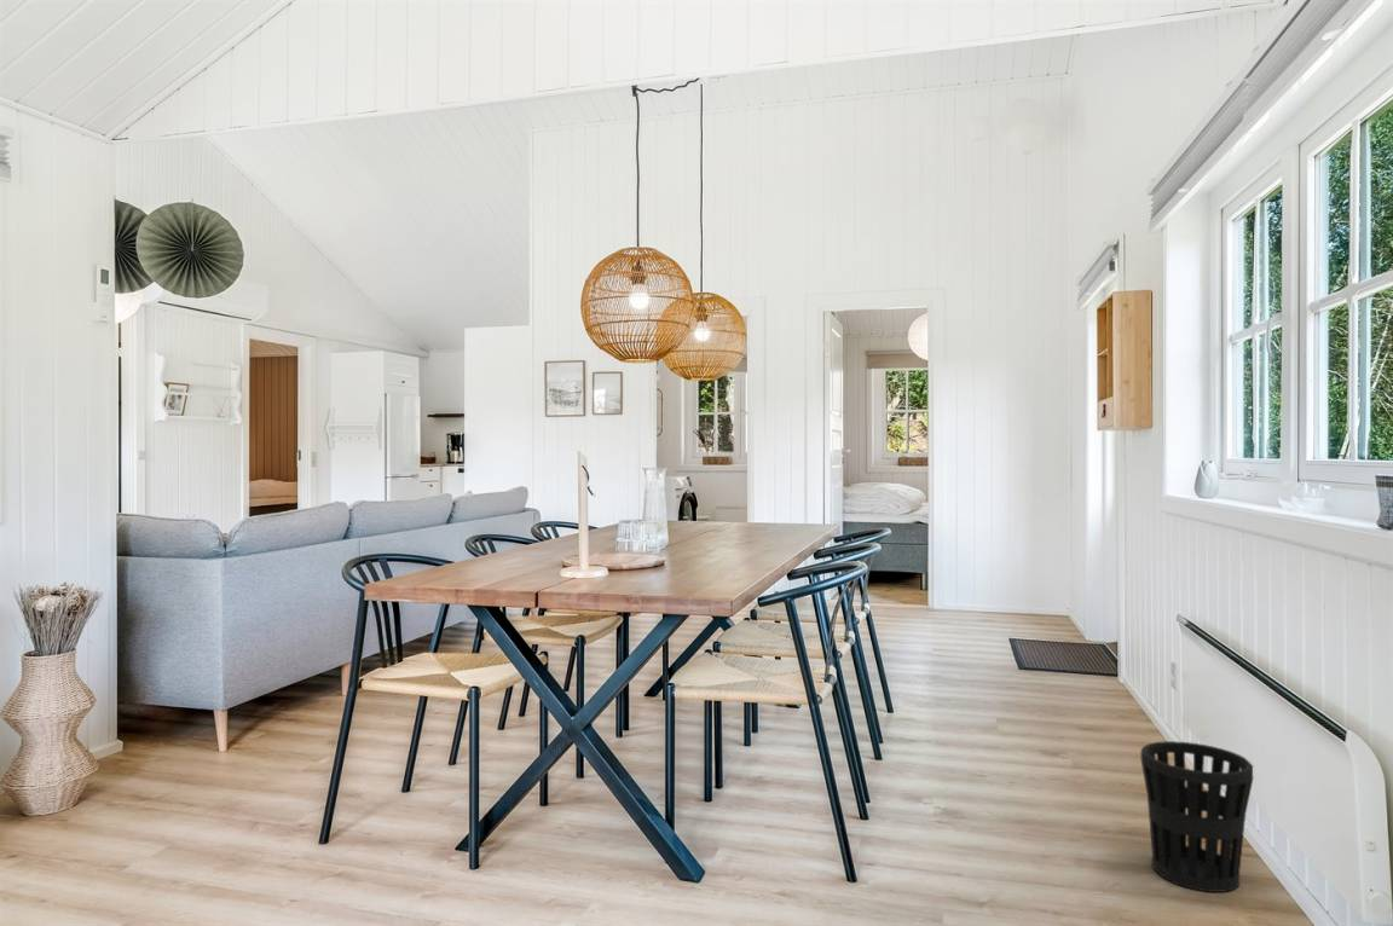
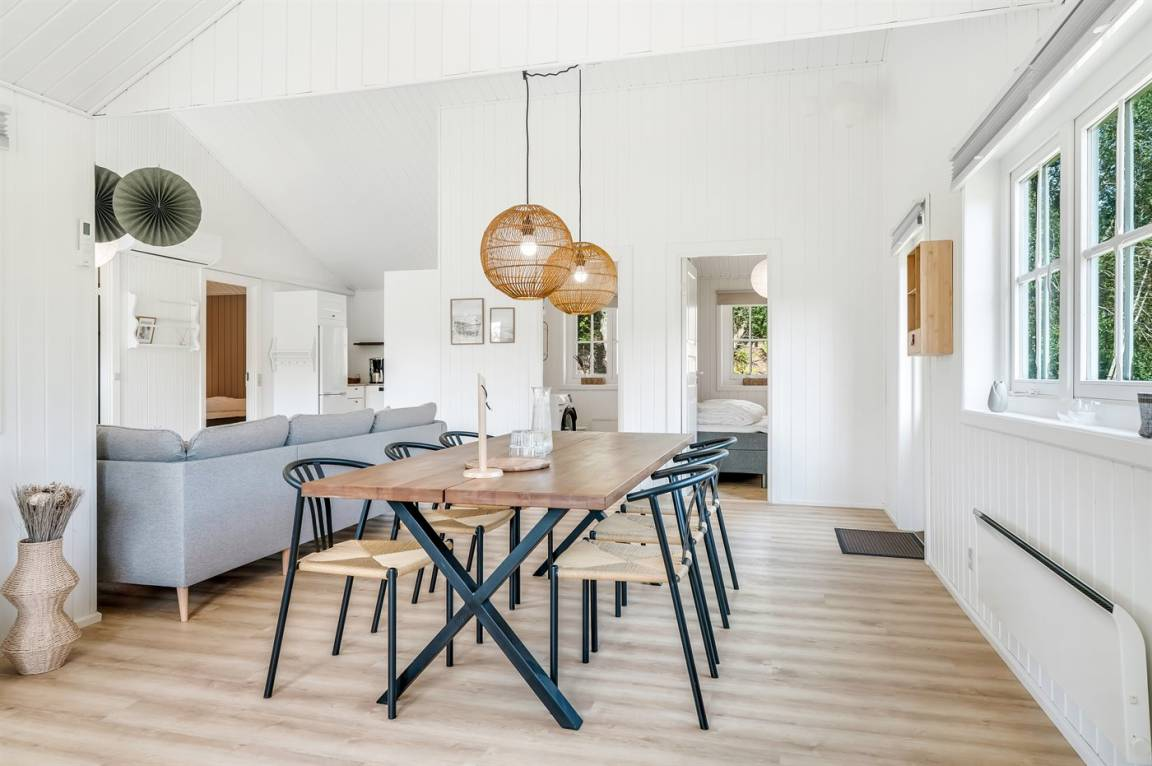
- wastebasket (1195, 815)
